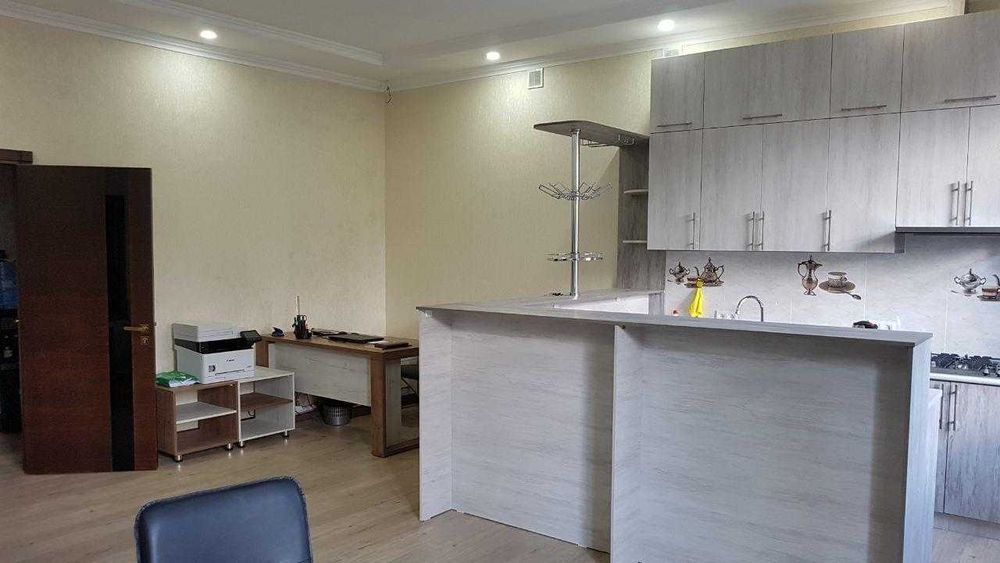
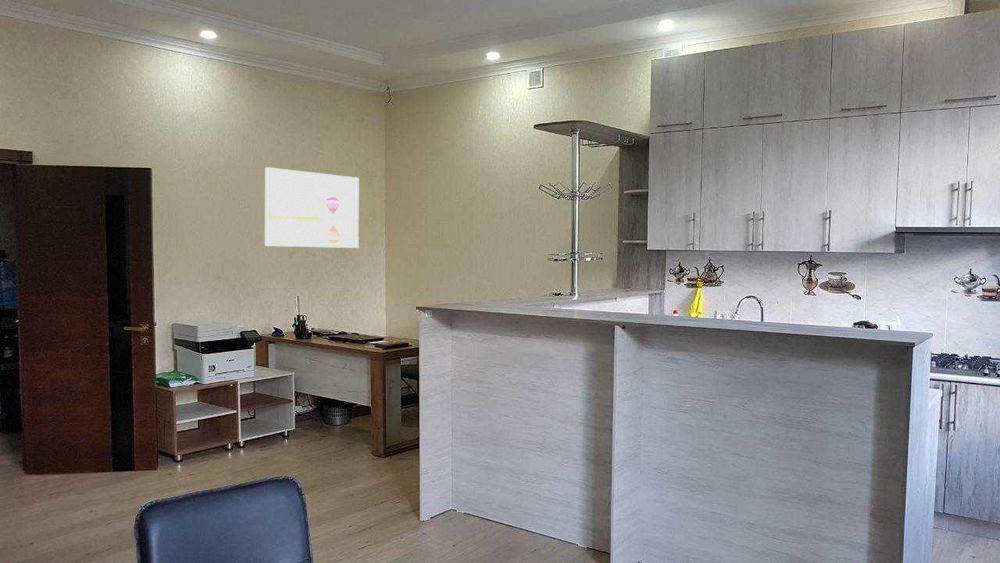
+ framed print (314, 210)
